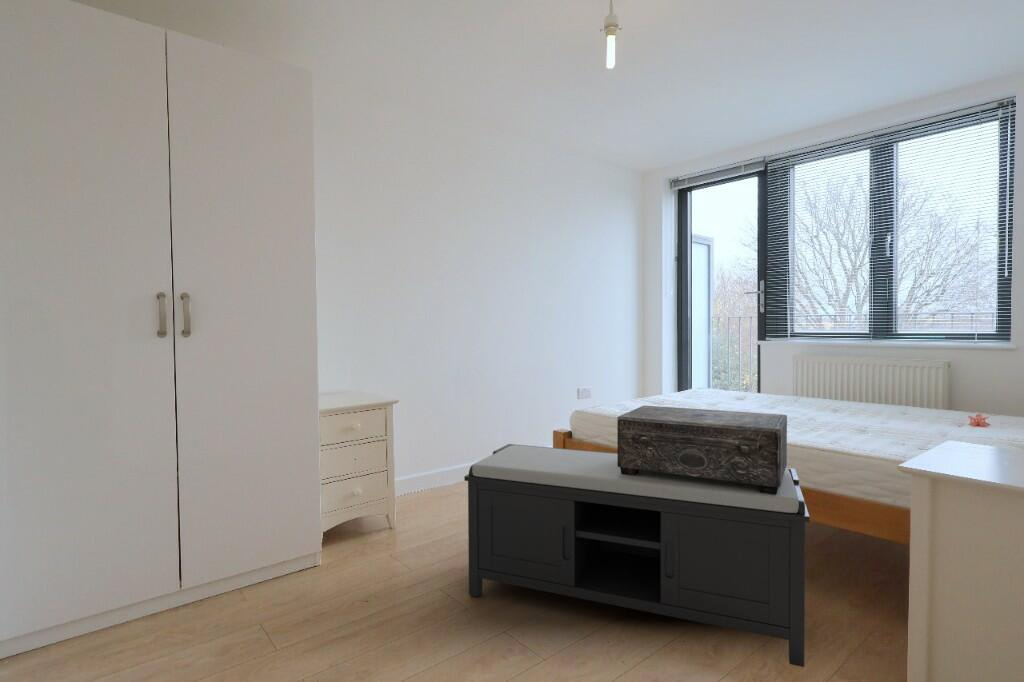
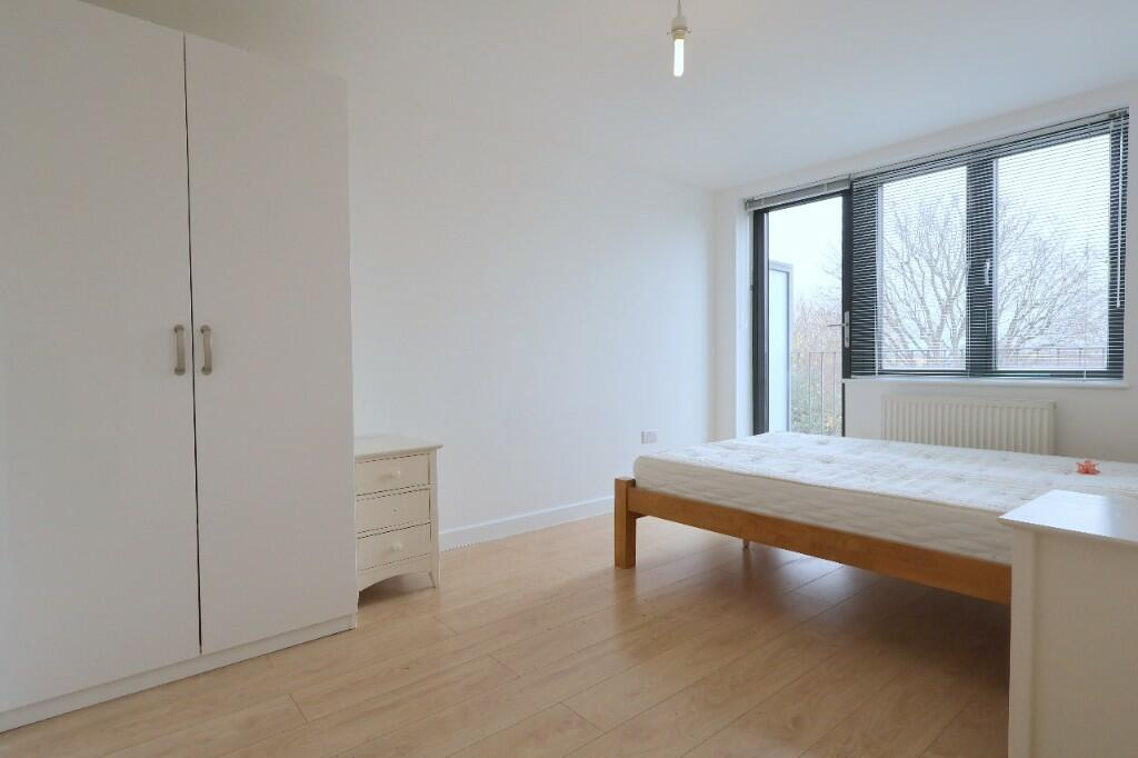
- decorative box (702, 444)
- bench (627, 533)
